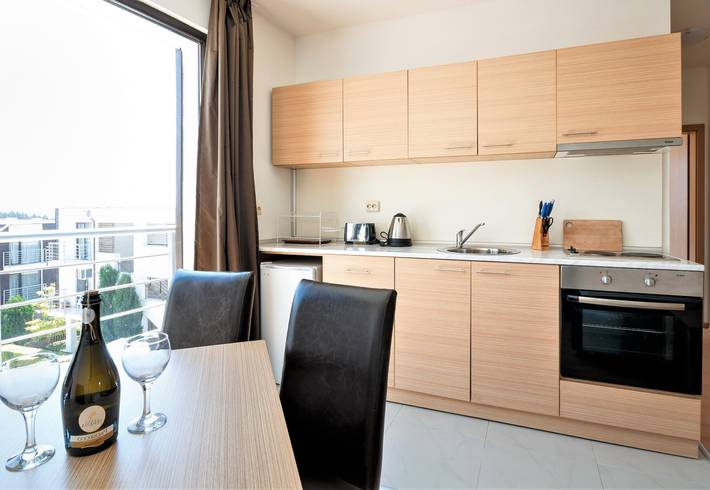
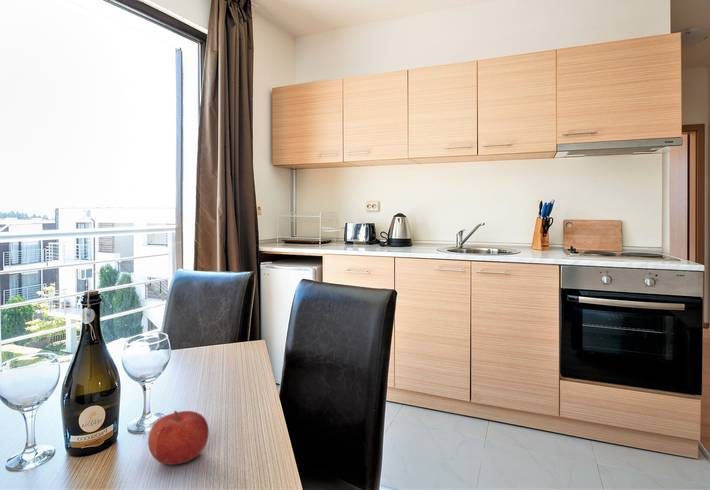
+ fruit (179, 434)
